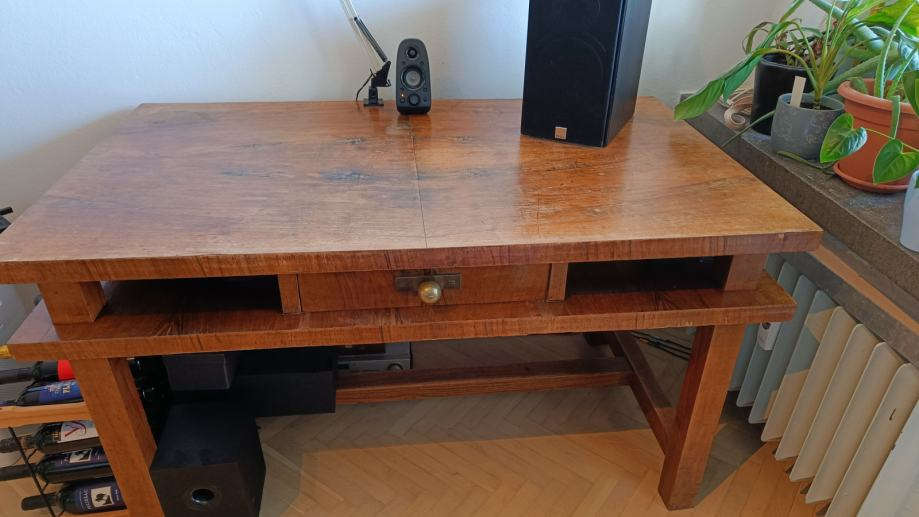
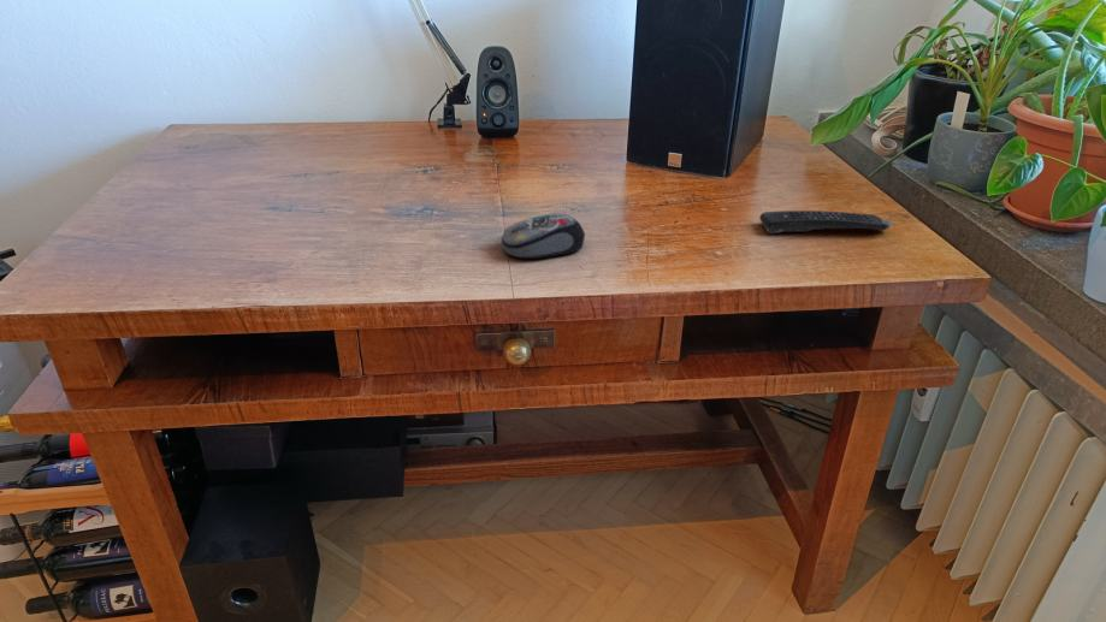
+ computer mouse (543, 232)
+ remote control (827, 221)
